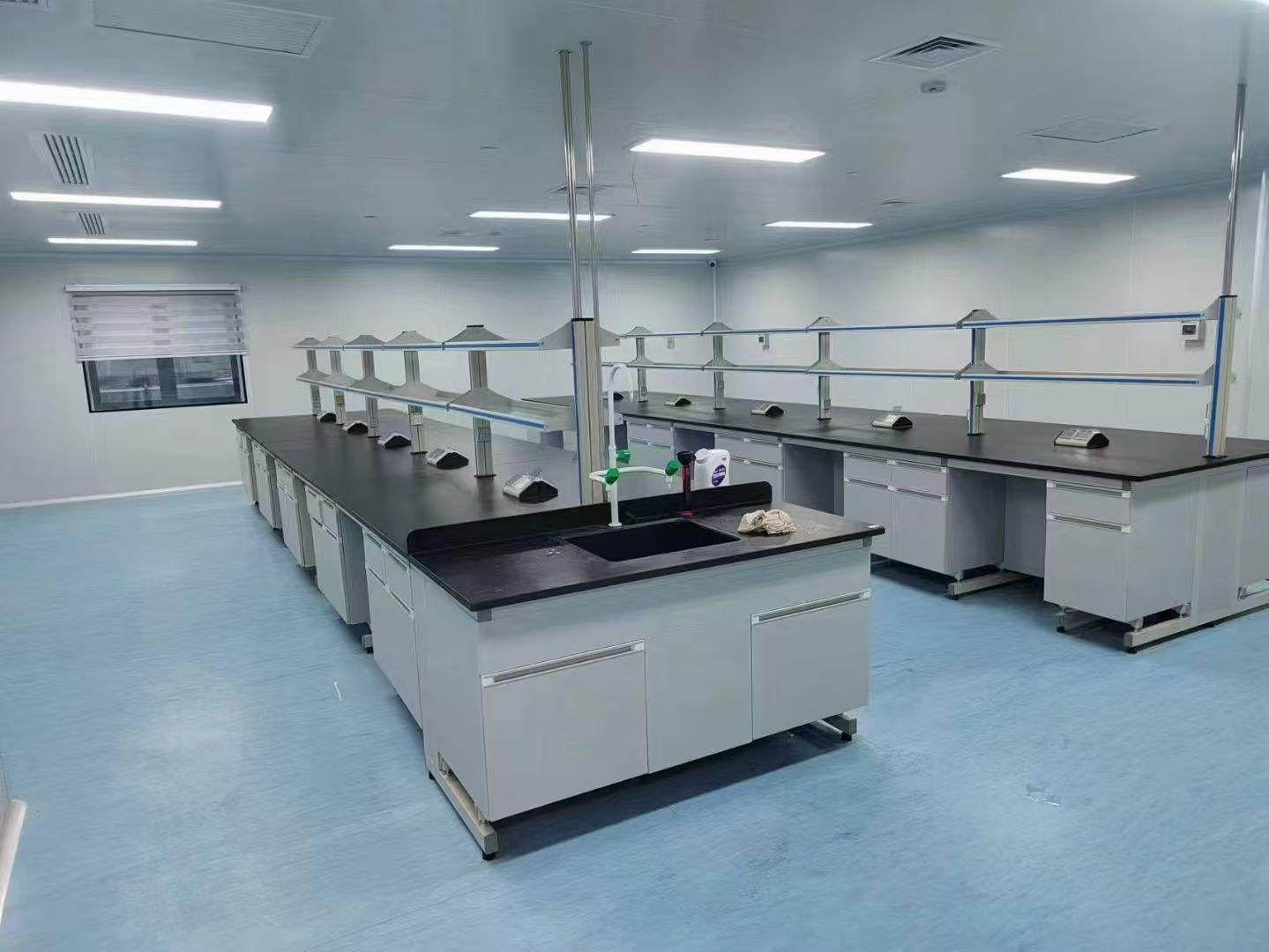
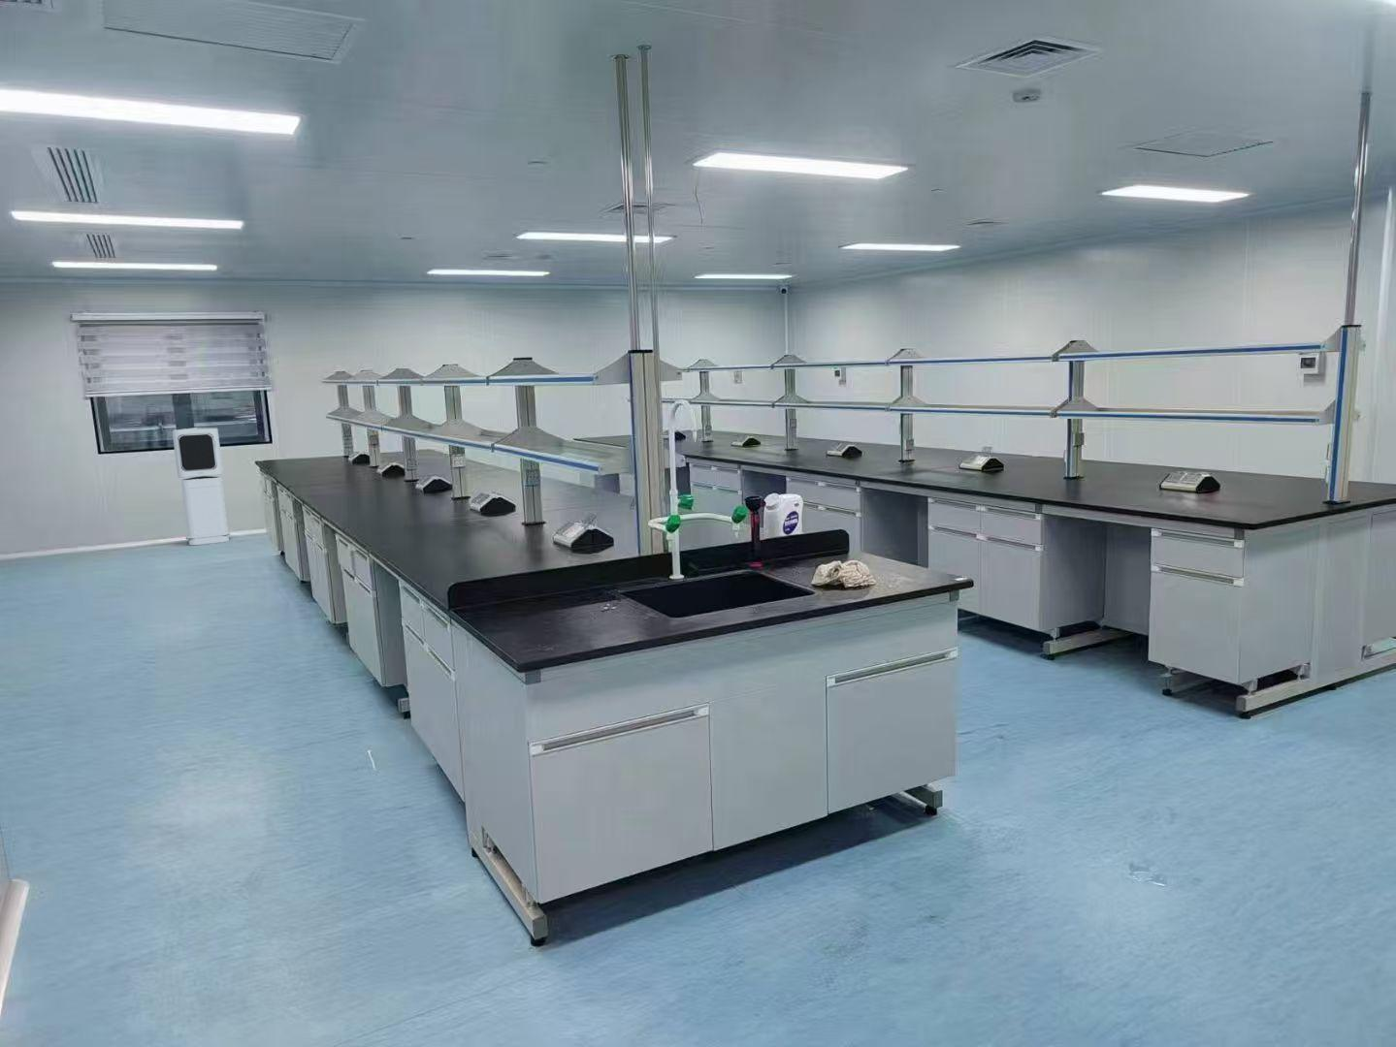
+ air purifier (201, 485)
